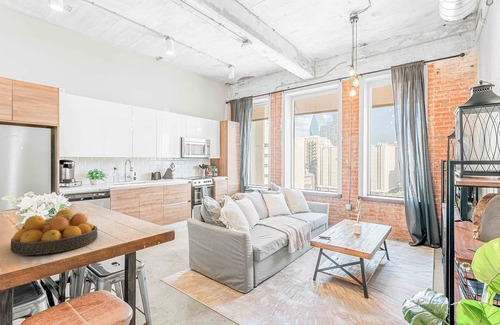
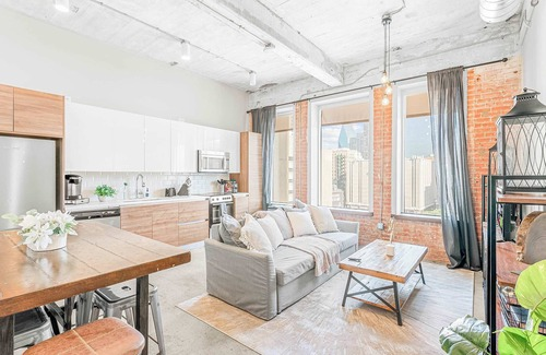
- fruit bowl (57, 227)
